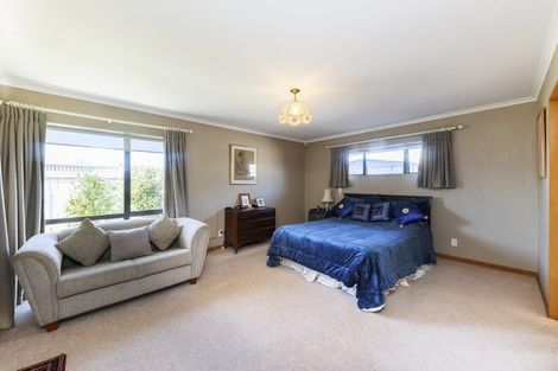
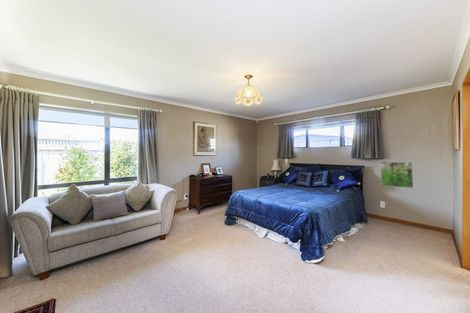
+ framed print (396, 174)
